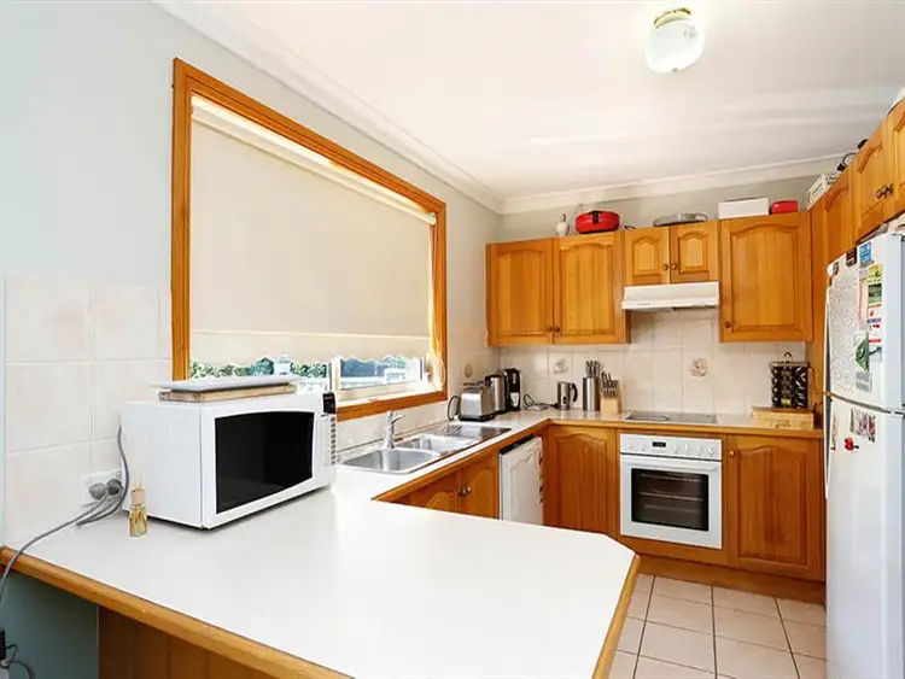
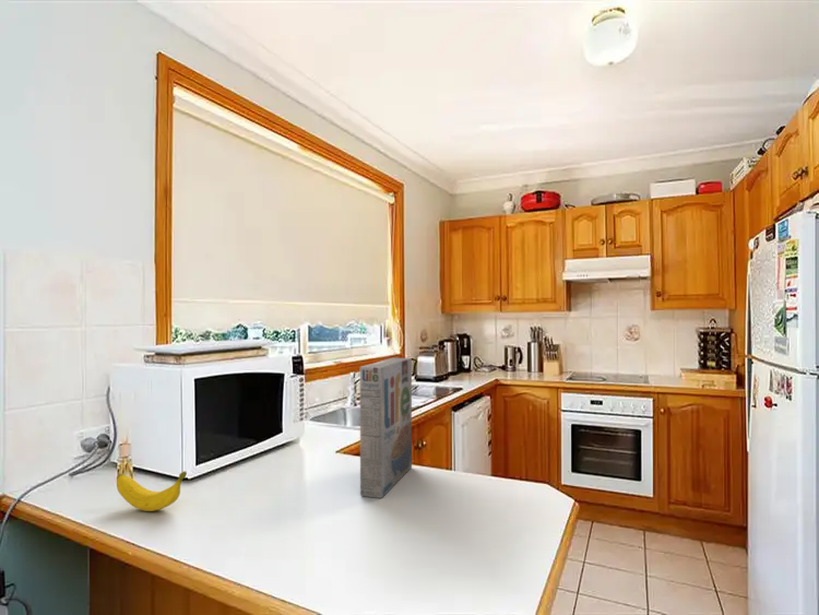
+ cereal box (388, 421)
+ banana (150, 490)
